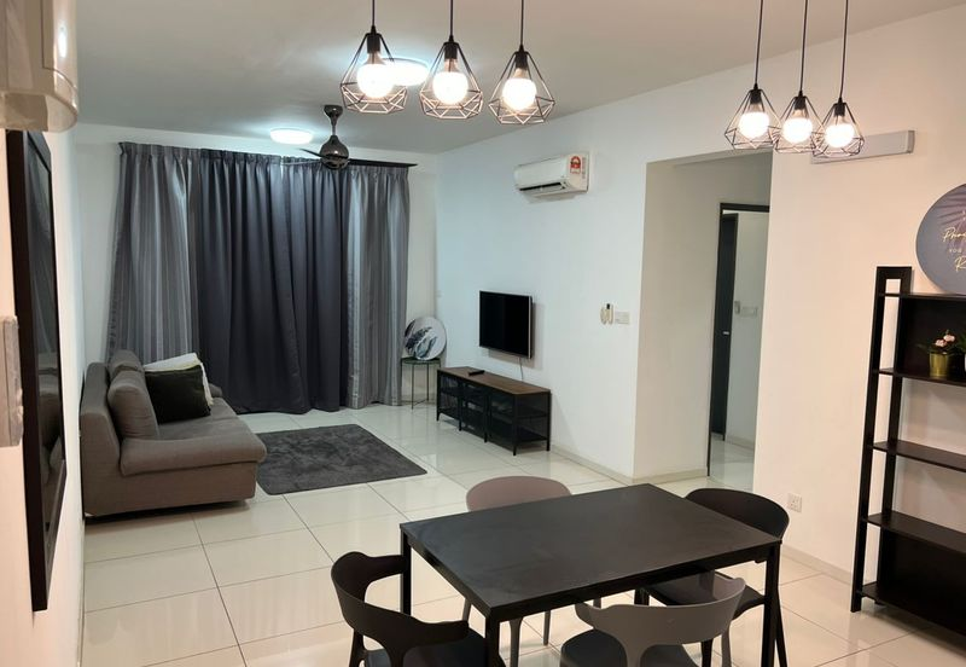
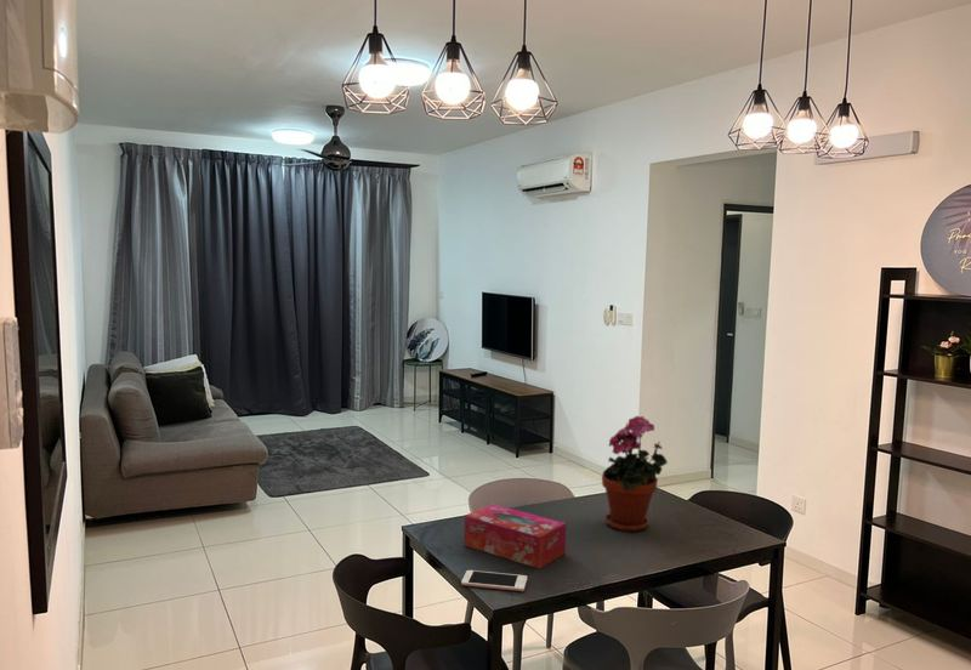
+ potted plant (631, 470)
+ cell phone (494, 580)
+ tissue box (513, 534)
